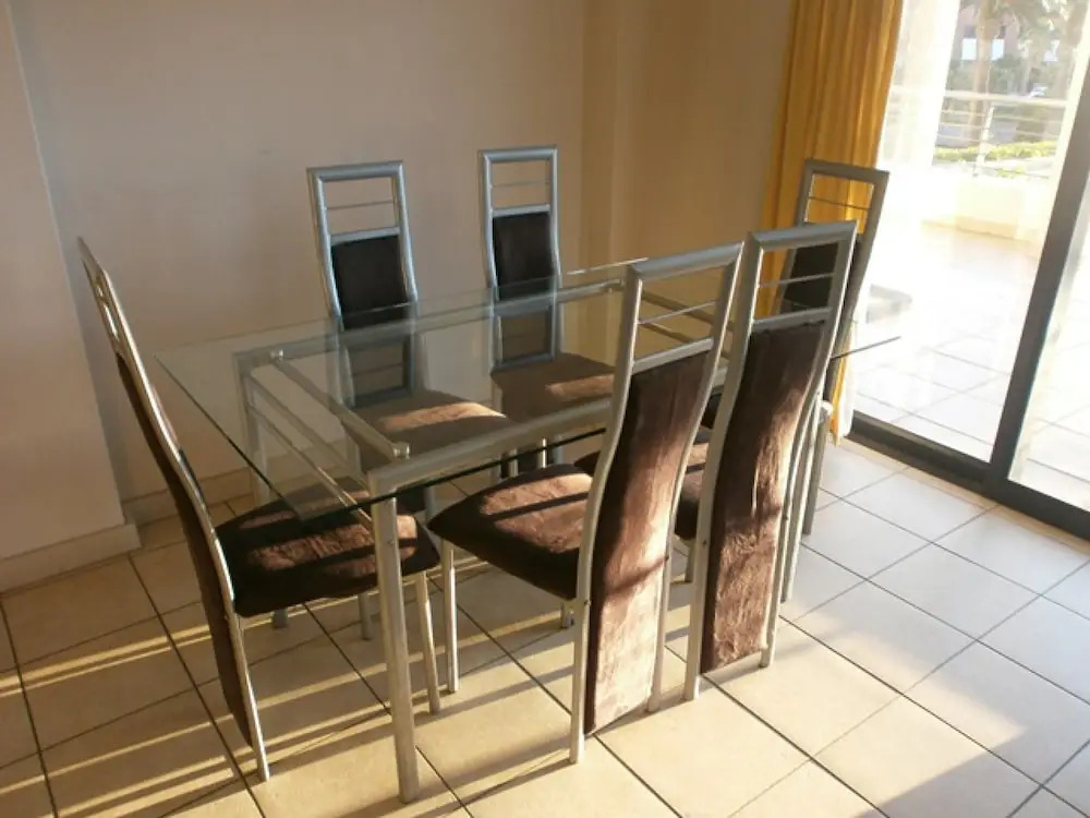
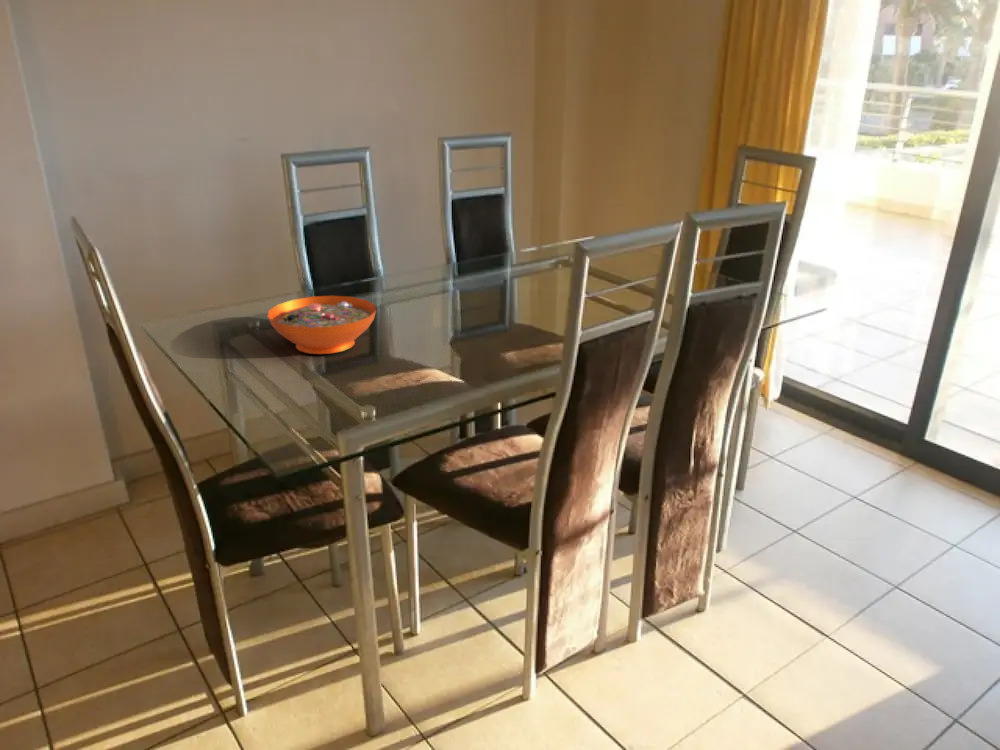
+ decorative bowl (323, 327)
